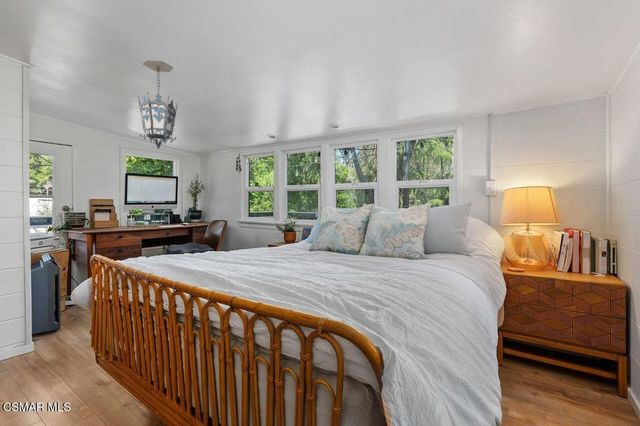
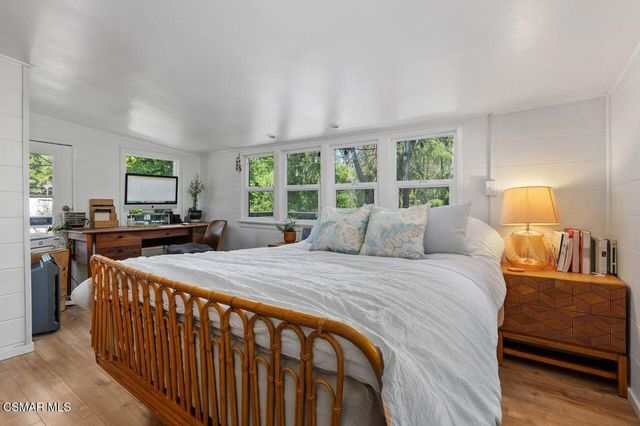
- hanging lantern (158, 107)
